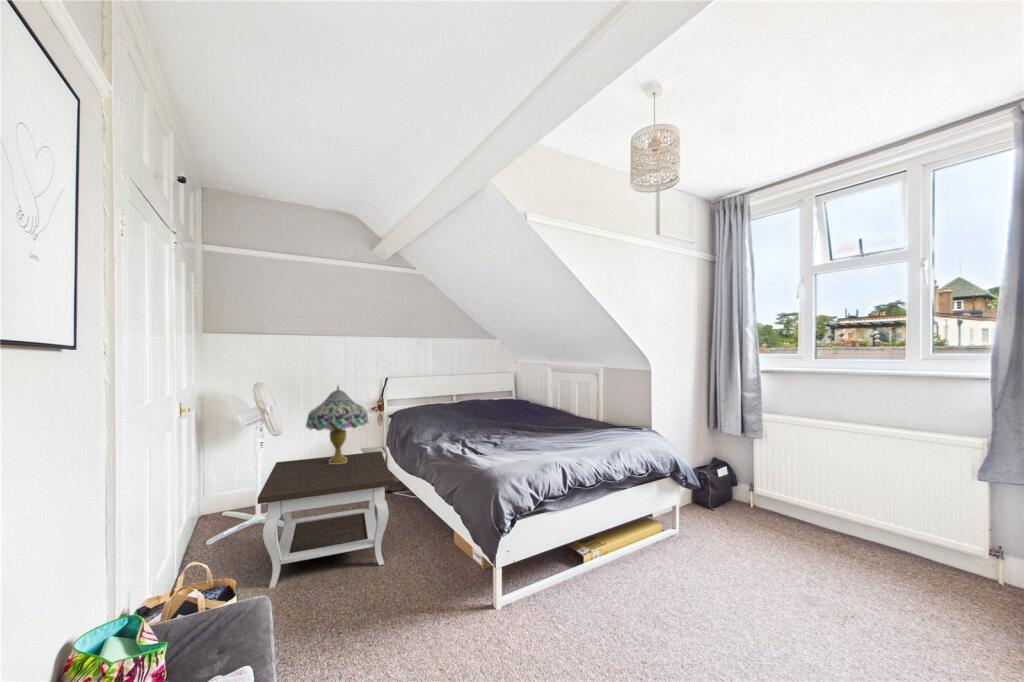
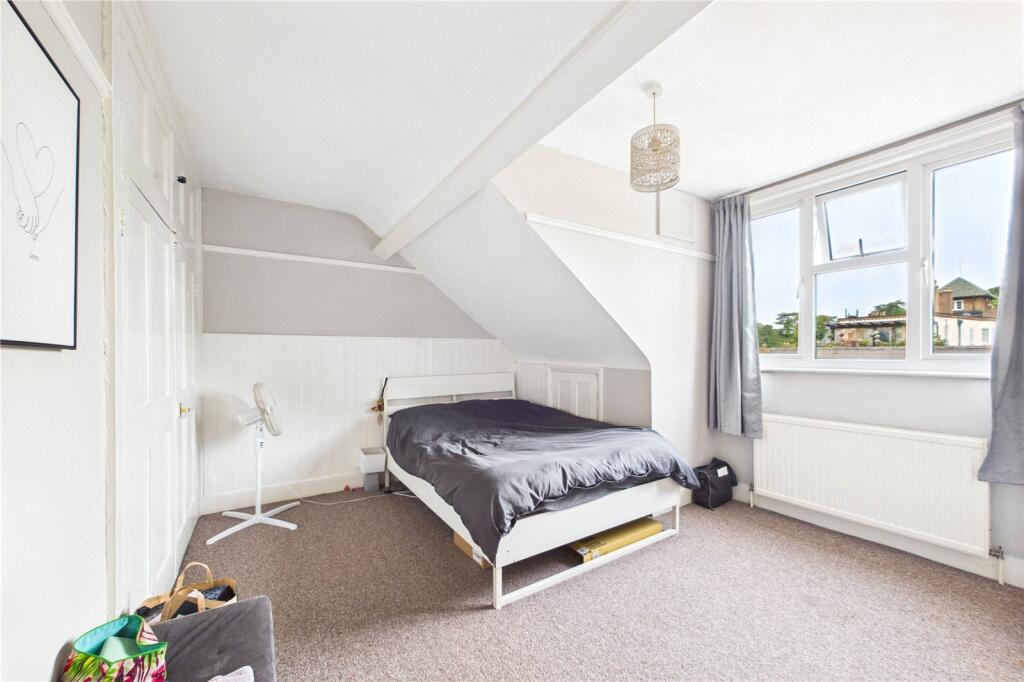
- table lamp (338, 422)
- side table (331, 513)
